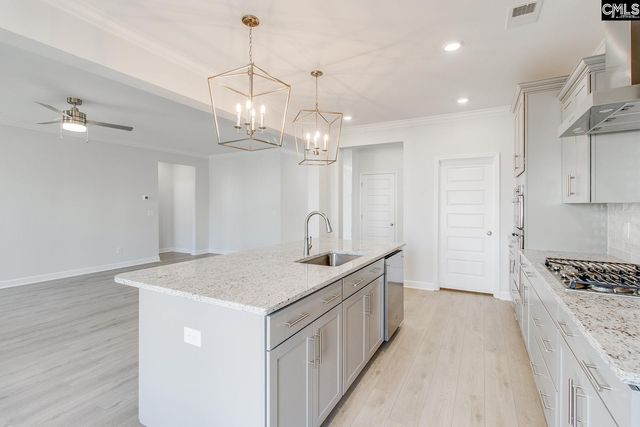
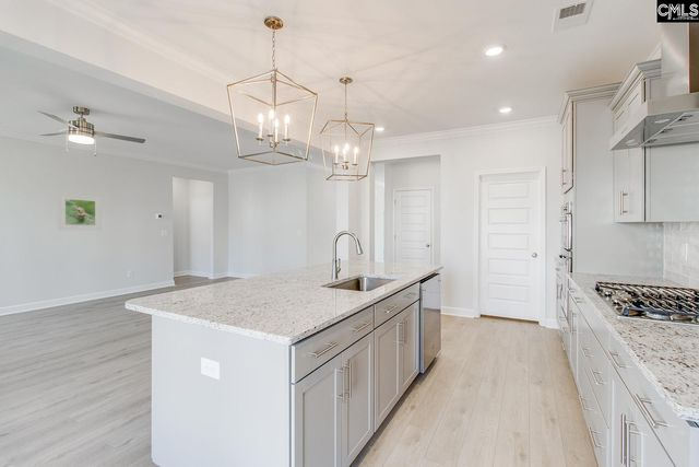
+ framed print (80, 212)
